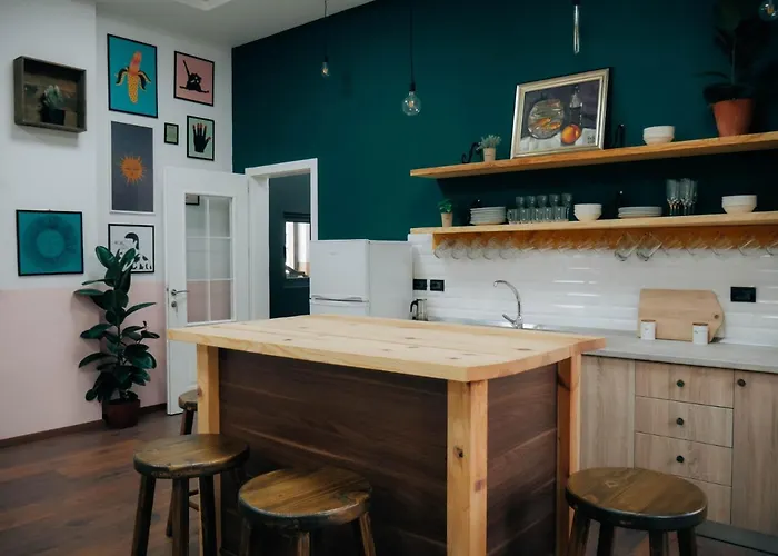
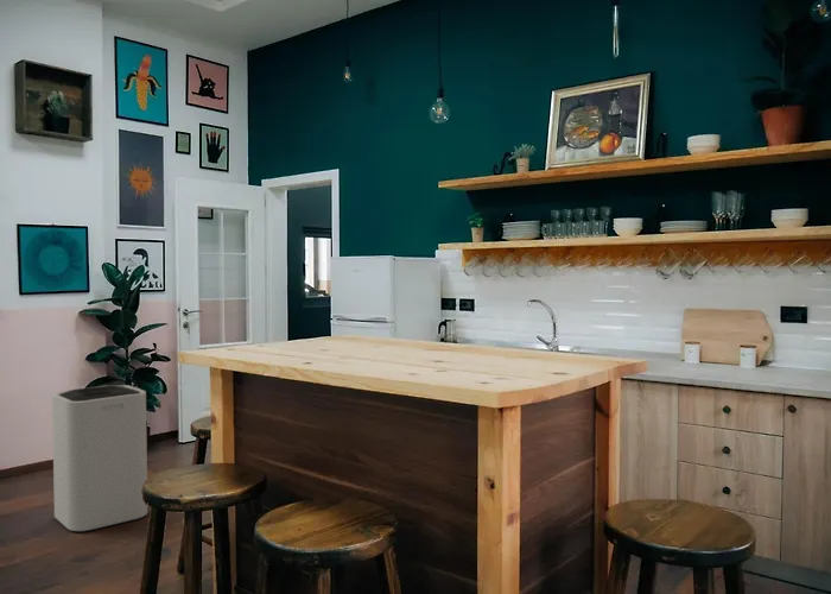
+ trash can (100, 453)
